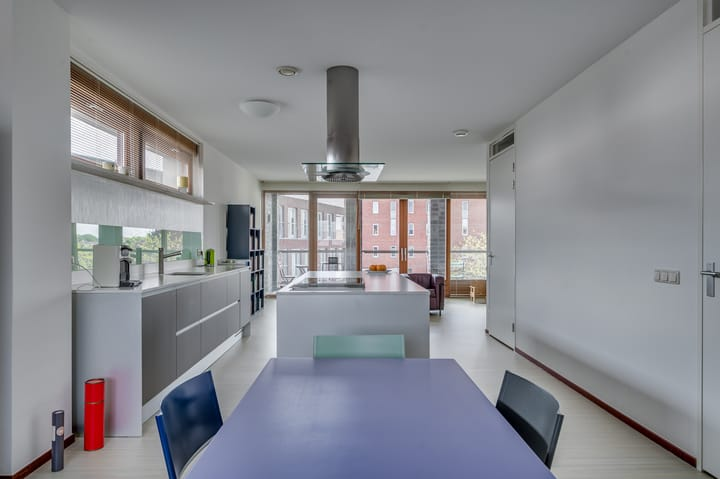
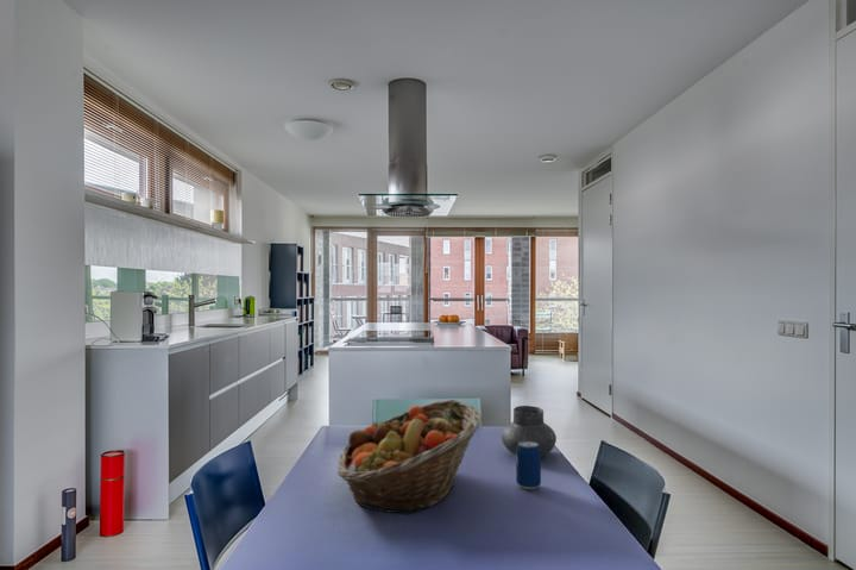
+ beverage can (528, 464)
+ vase (528, 431)
+ fruit basket (409, 447)
